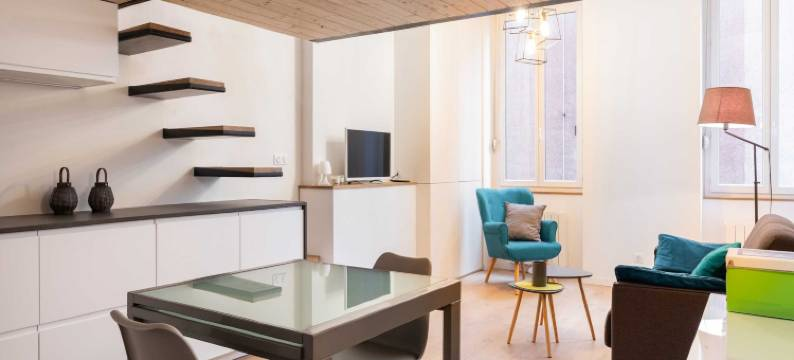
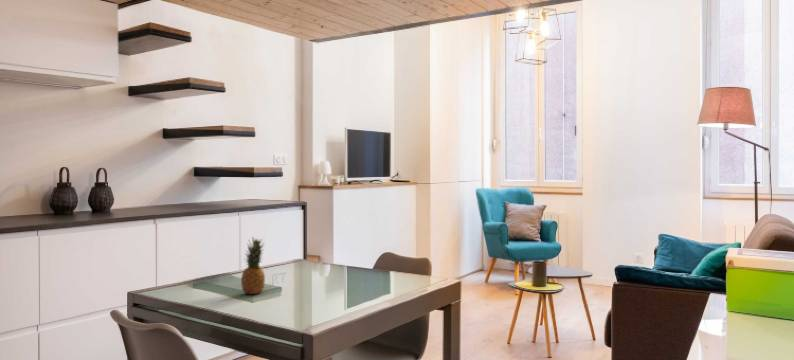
+ fruit (253, 264)
